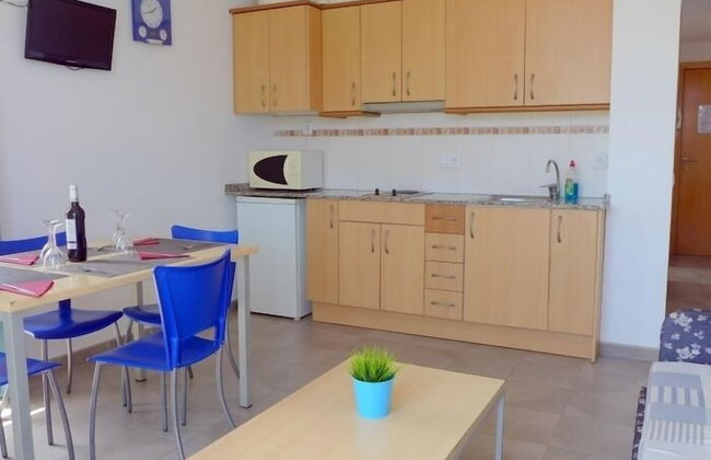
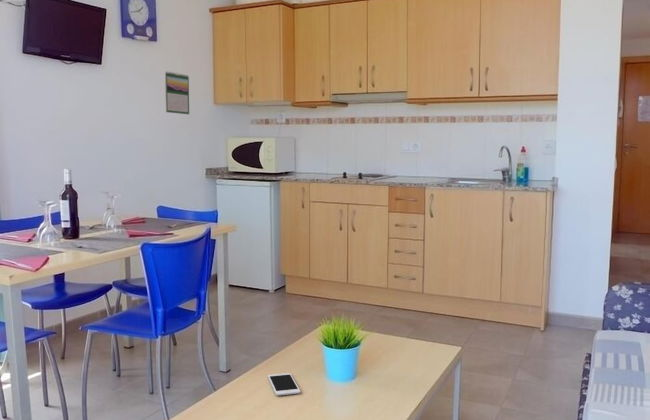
+ cell phone (283, 383)
+ calendar (177, 93)
